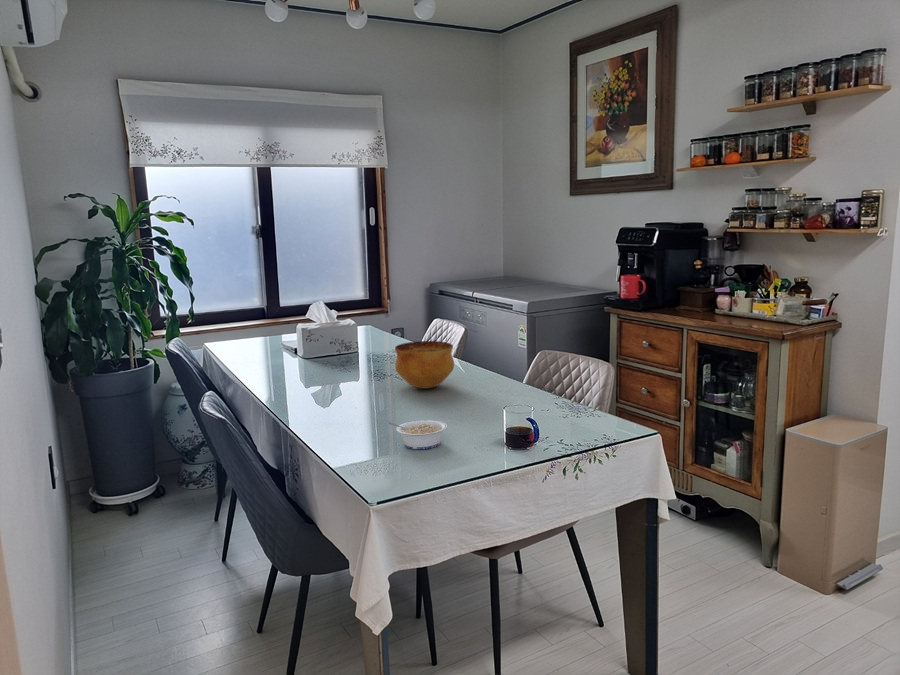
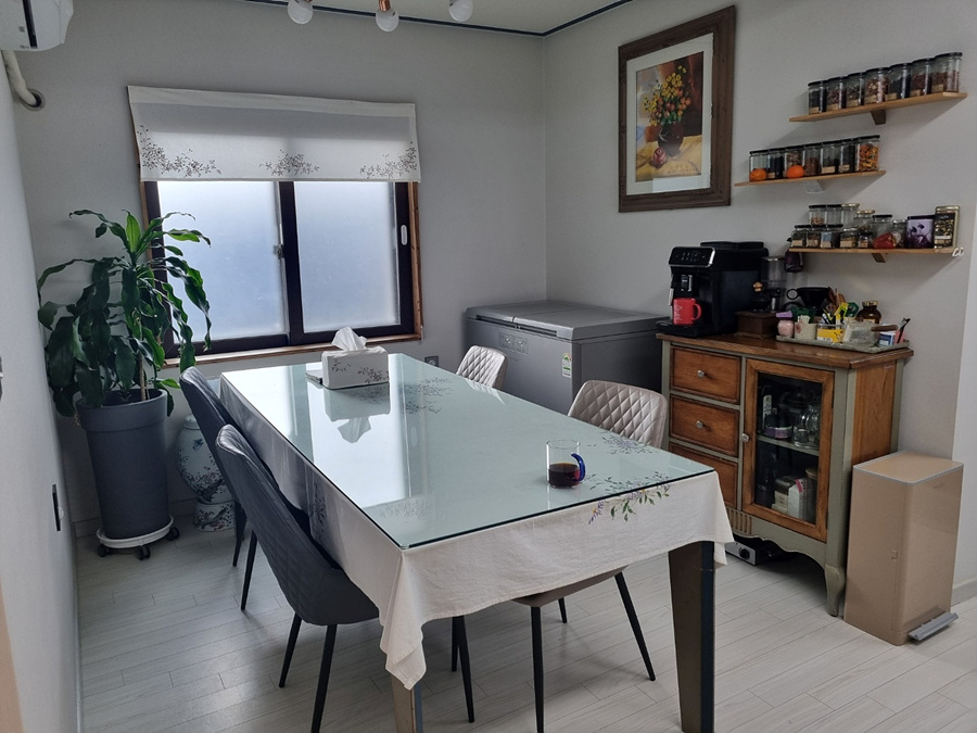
- legume (420, 434)
- bowl (424, 367)
